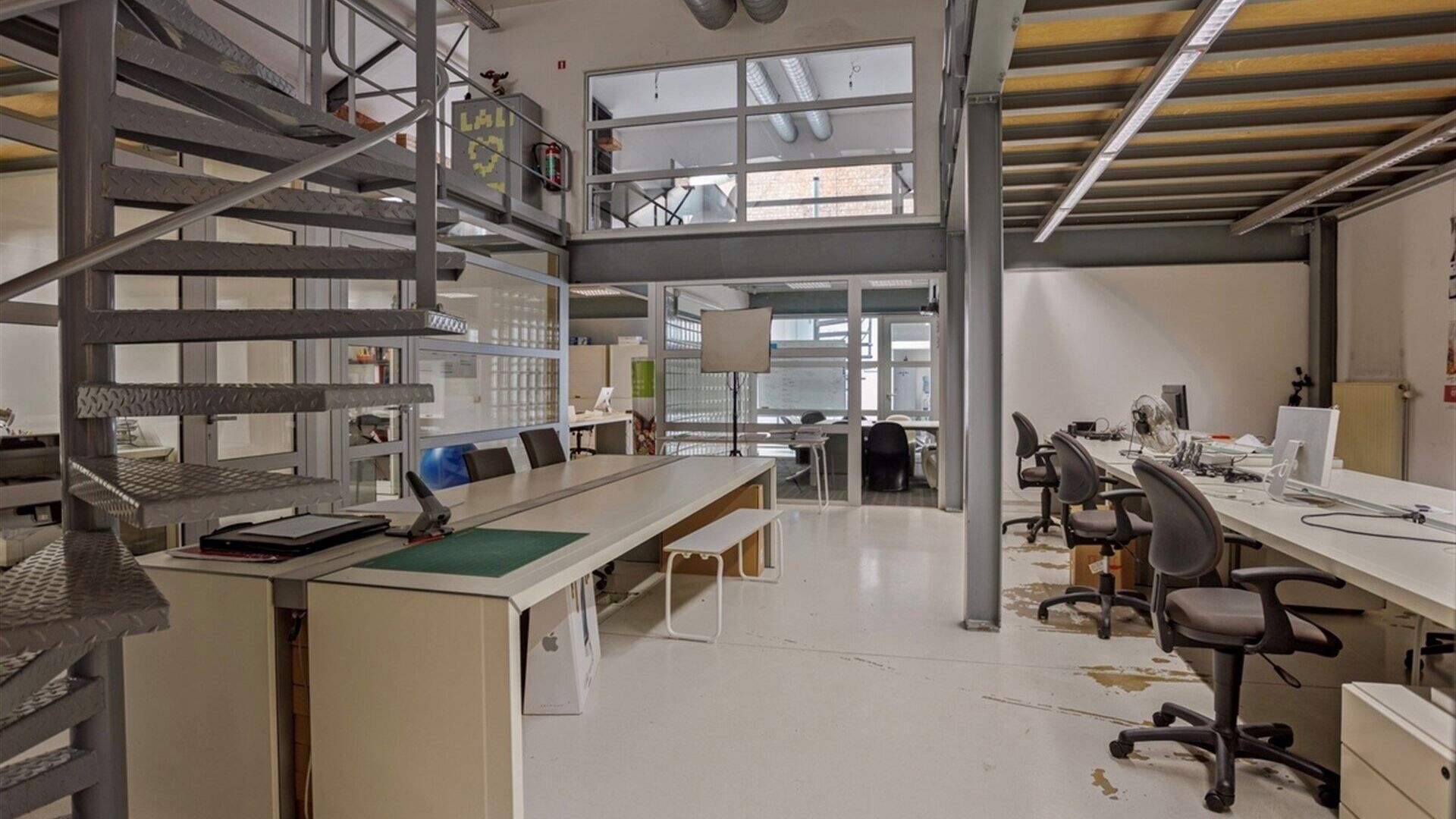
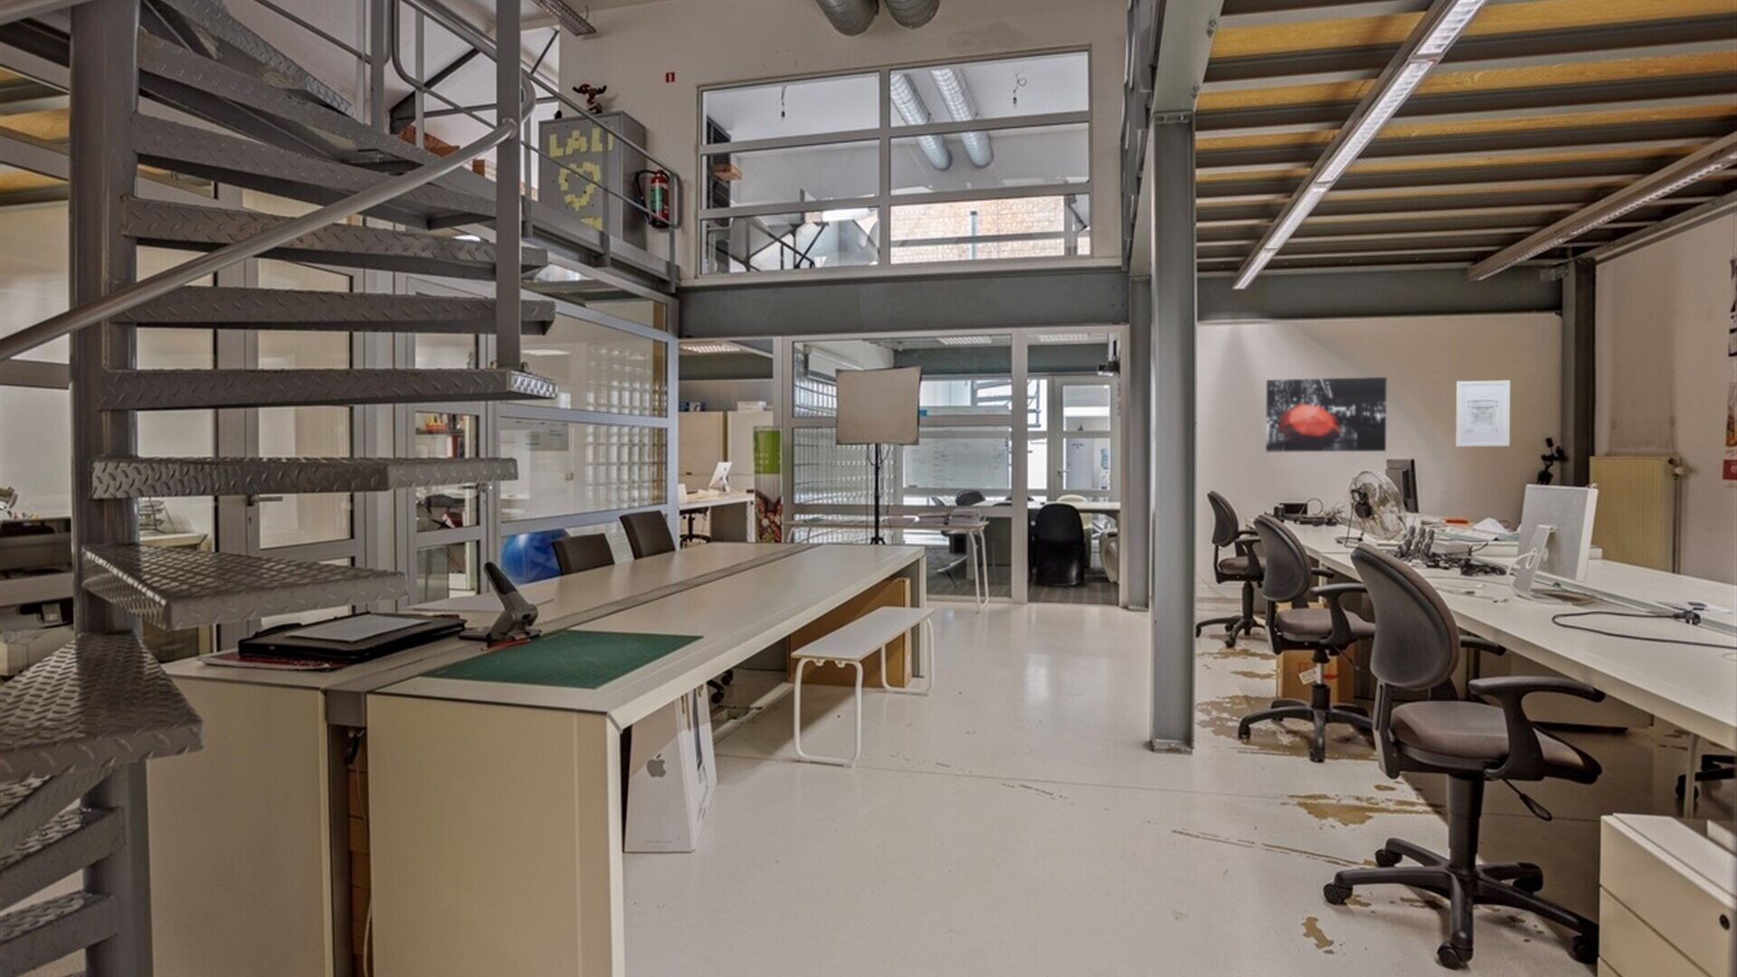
+ wall art (1483, 414)
+ wall art (1324, 414)
